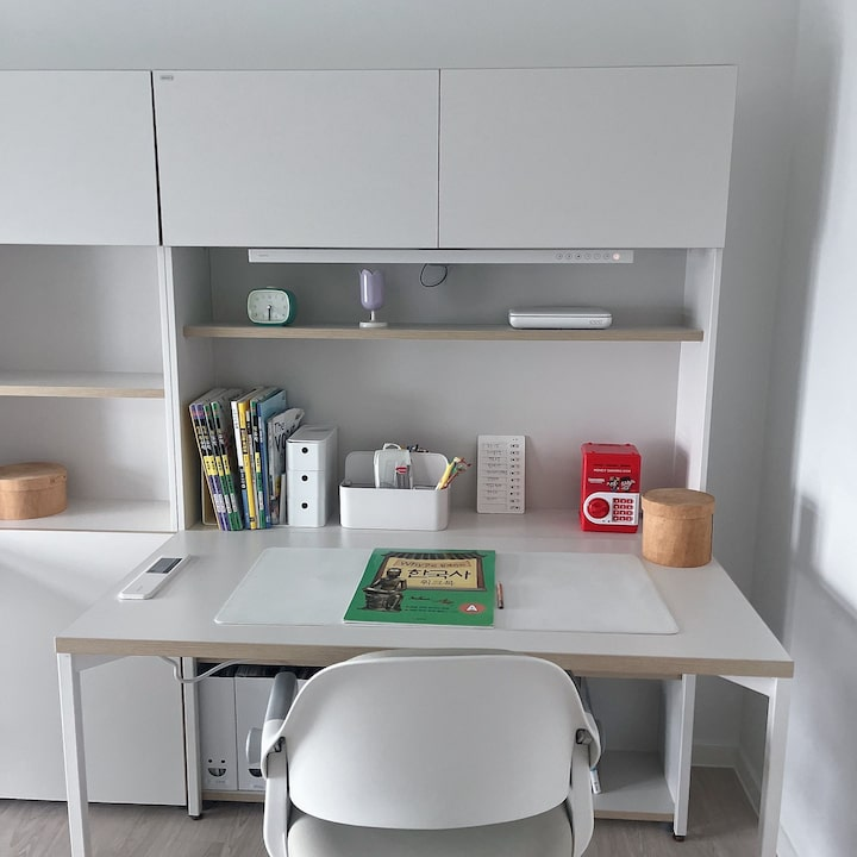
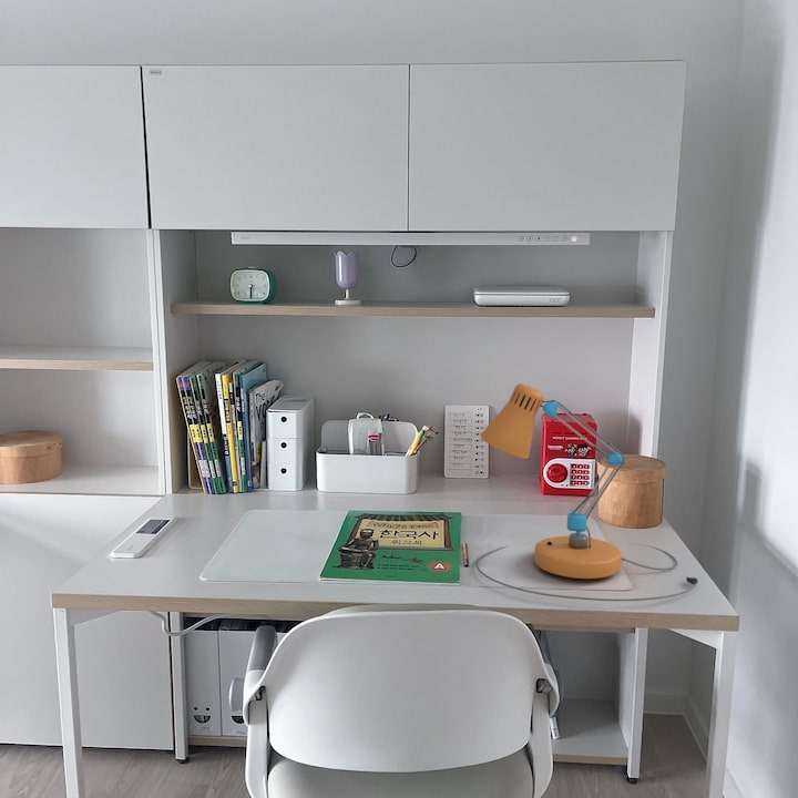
+ desk lamp (596, 482)
